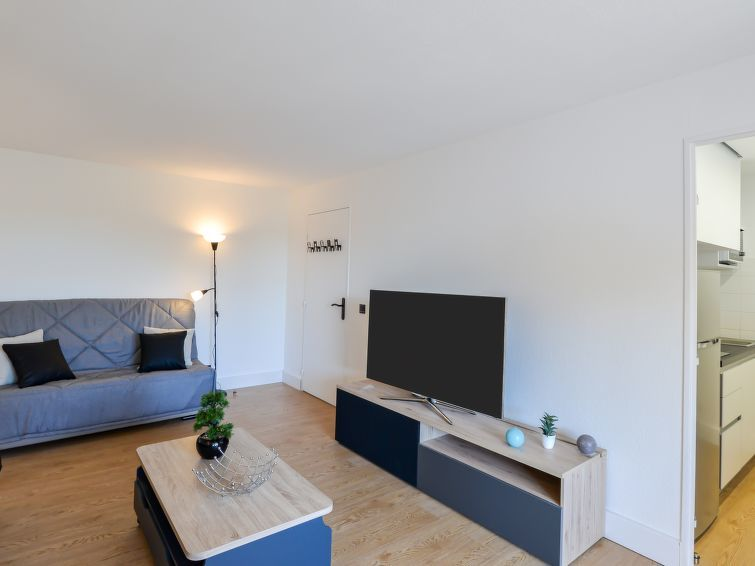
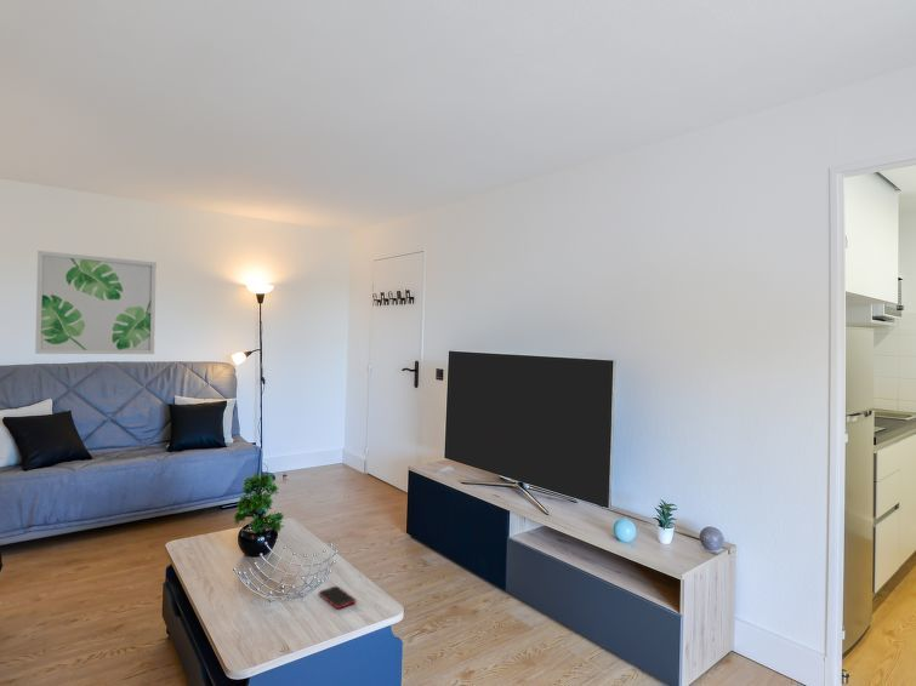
+ wall art (98, 305)
+ cell phone (336, 596)
